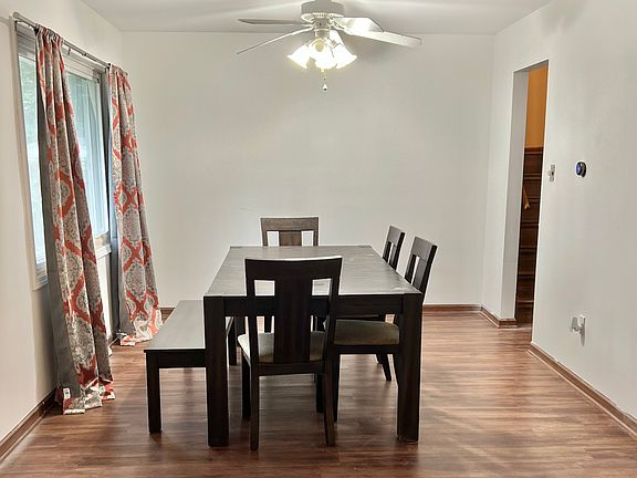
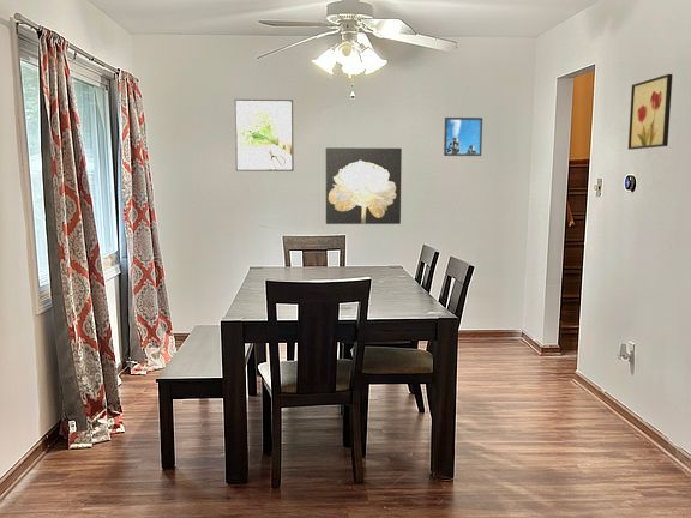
+ wall art (362, 186)
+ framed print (264, 135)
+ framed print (463, 137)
+ wall art (650, 114)
